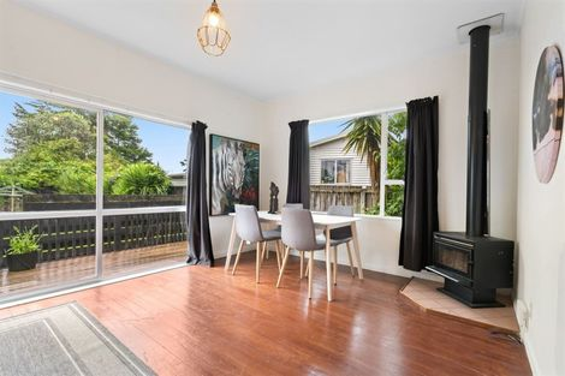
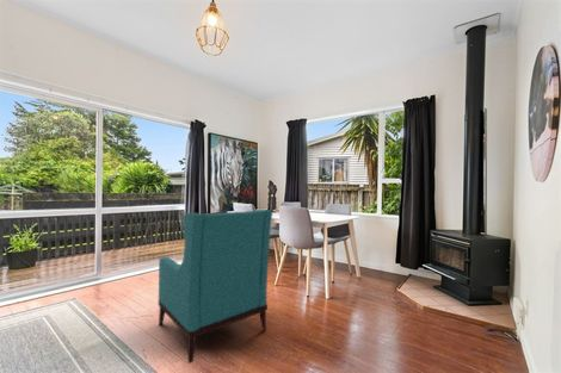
+ armchair (214, 268)
